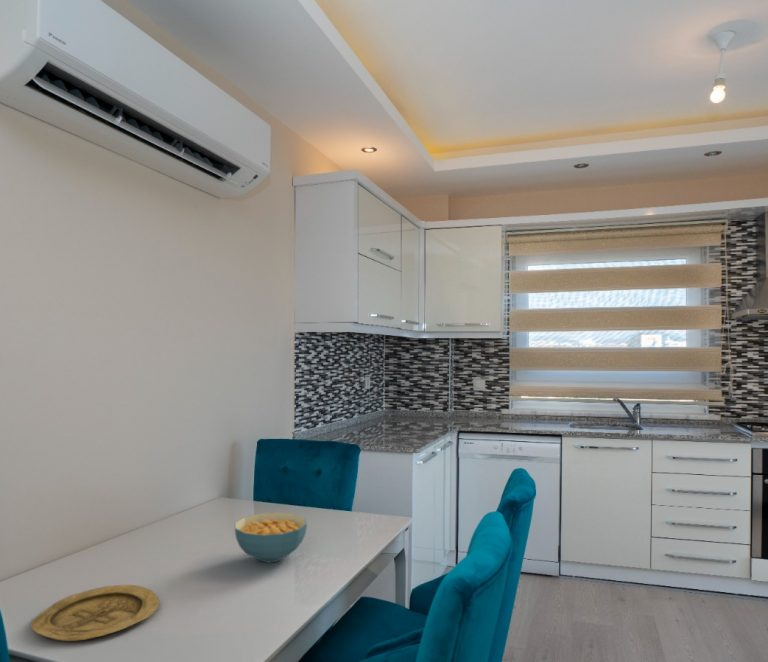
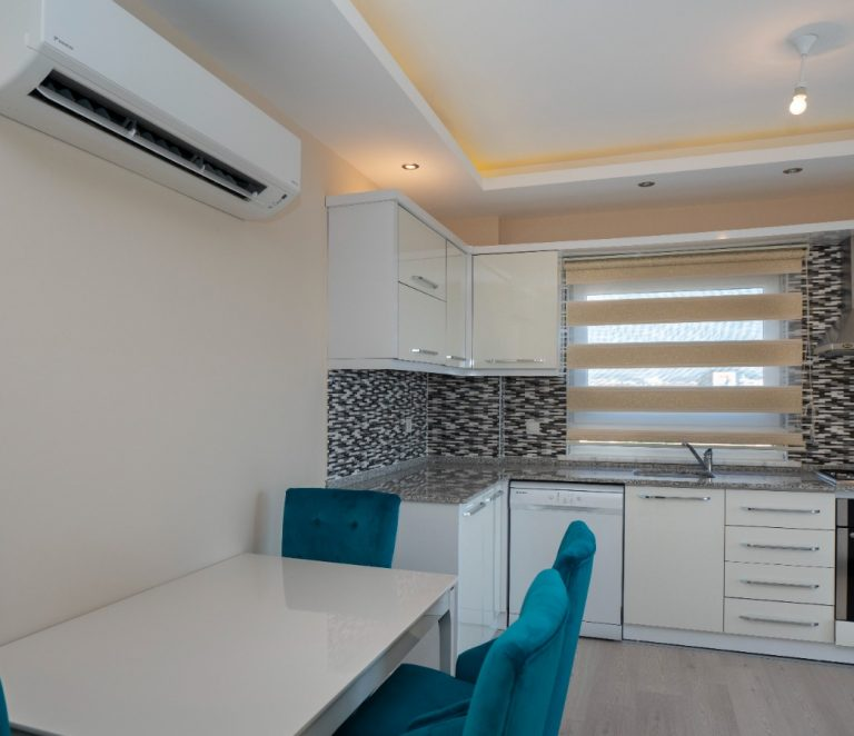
- cereal bowl (270, 540)
- plate (97, 612)
